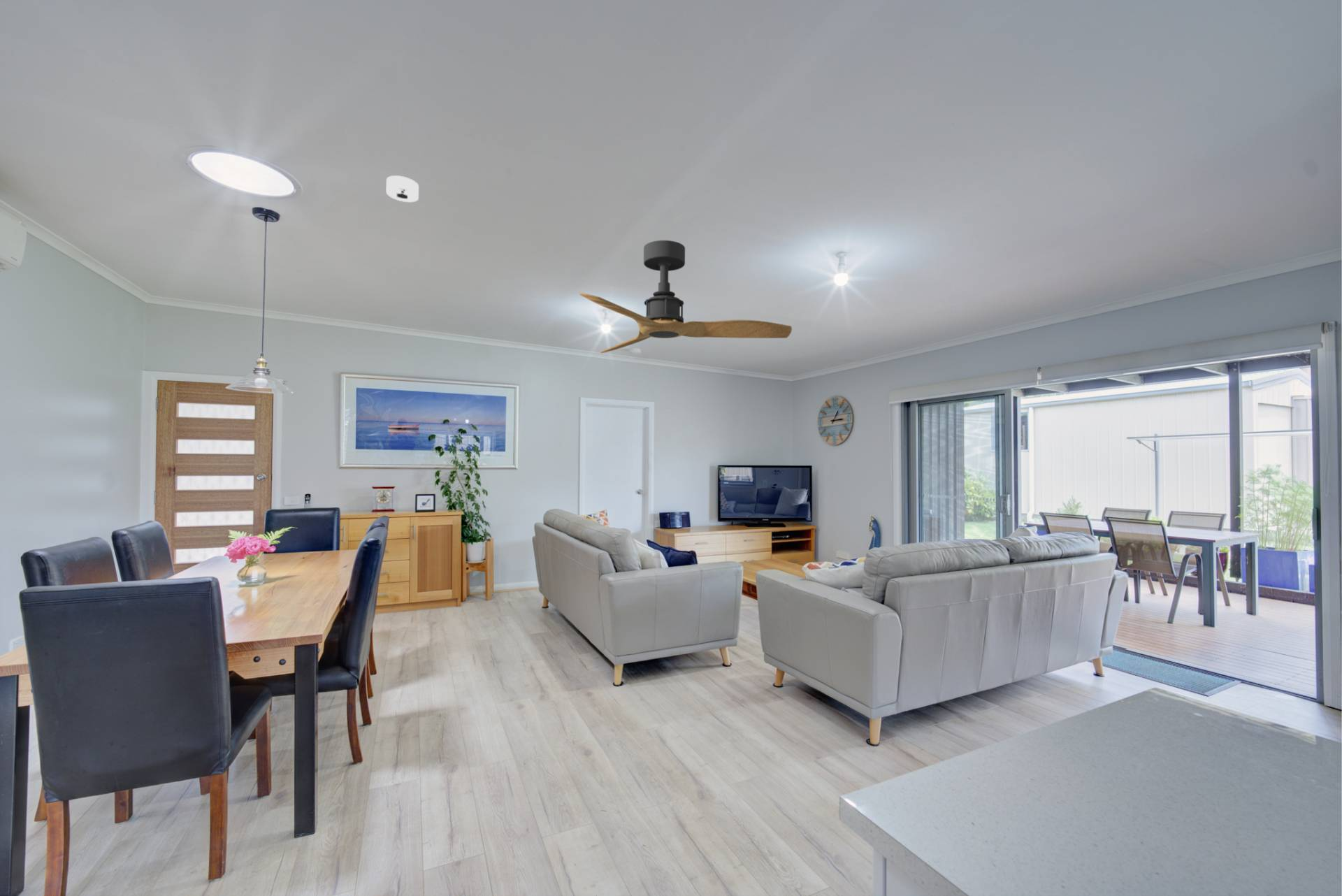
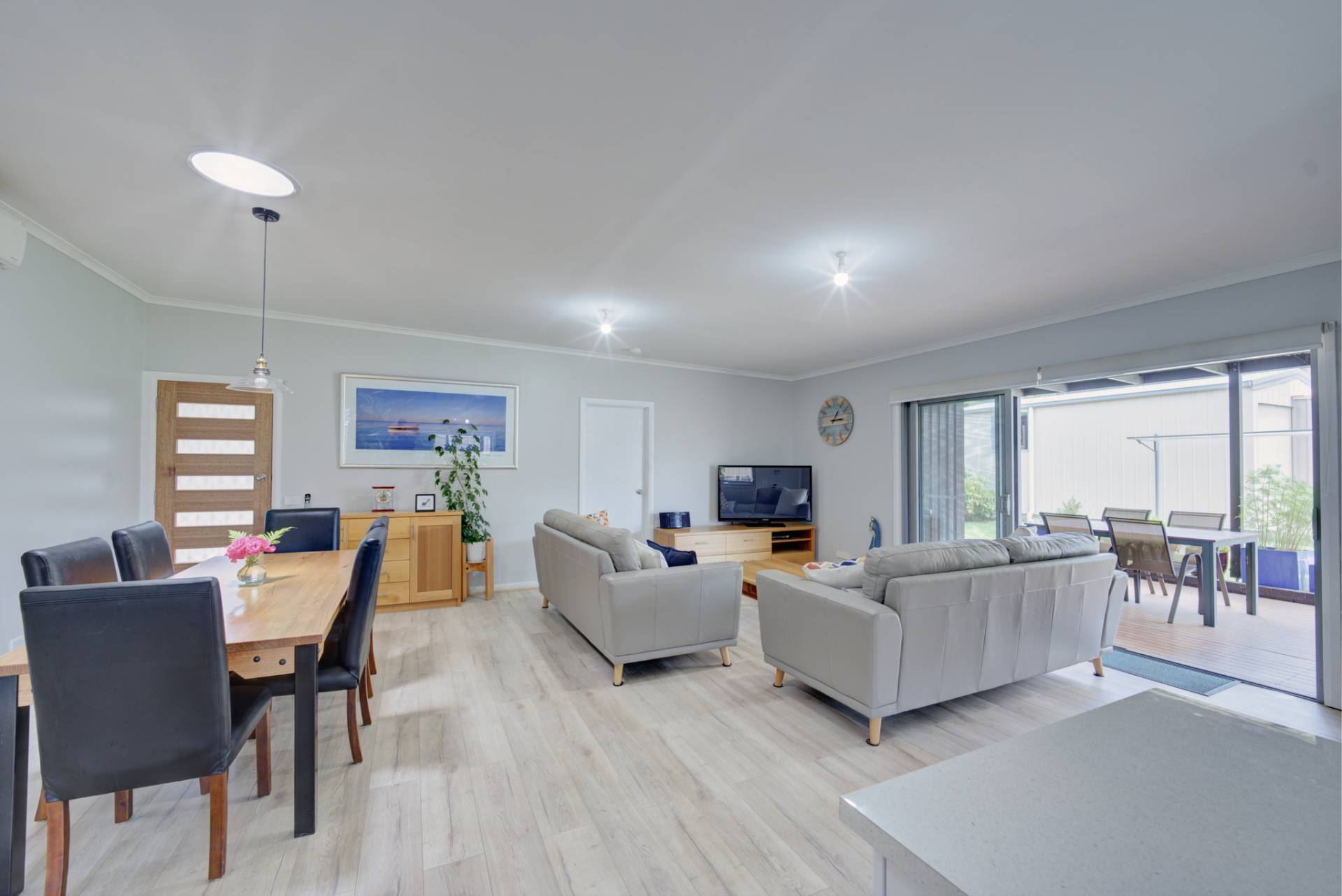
- smoke detector (403, 189)
- ceiling fan (682, 301)
